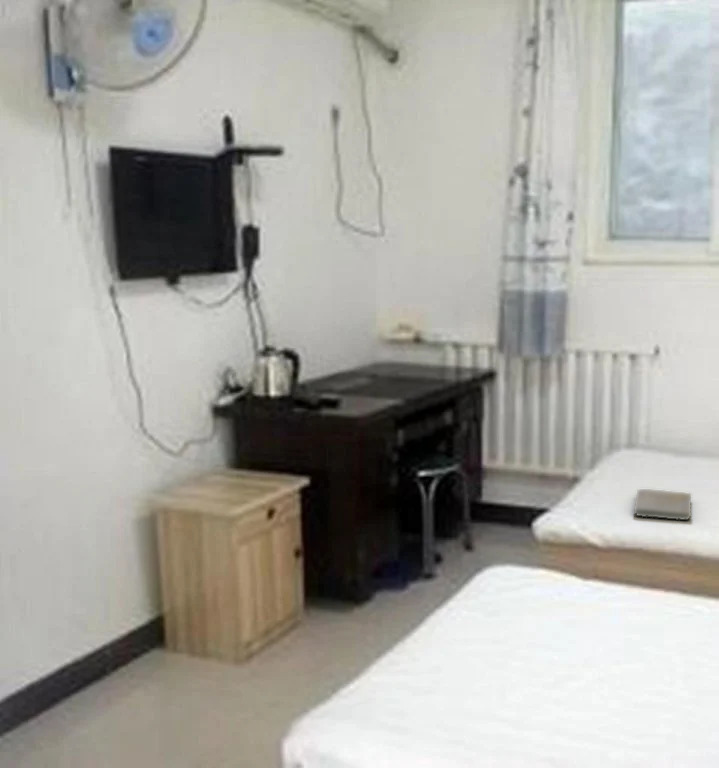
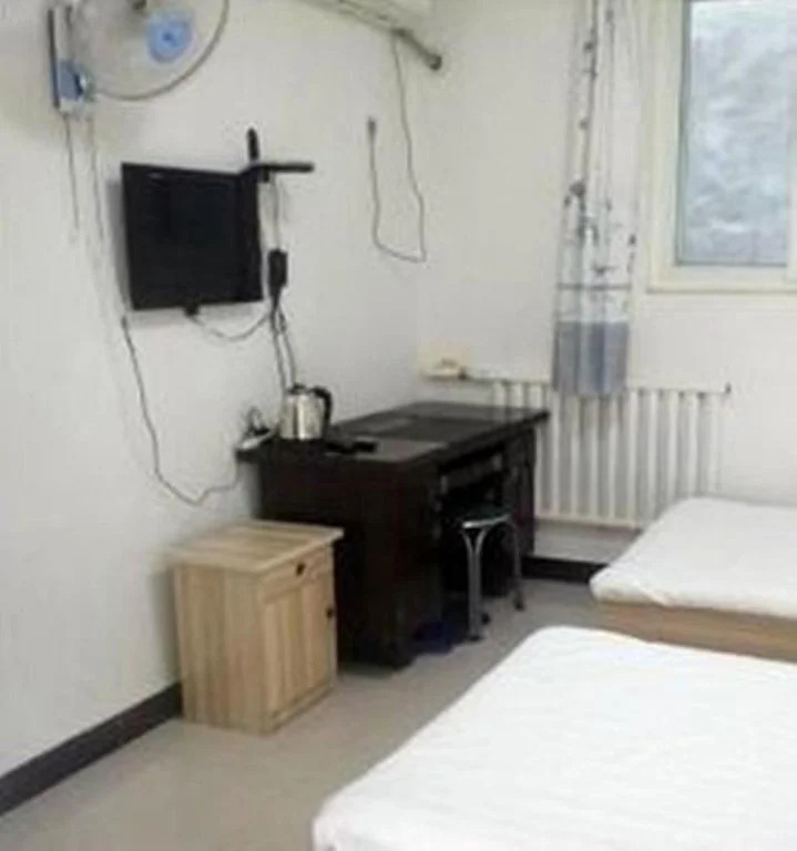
- book (663, 504)
